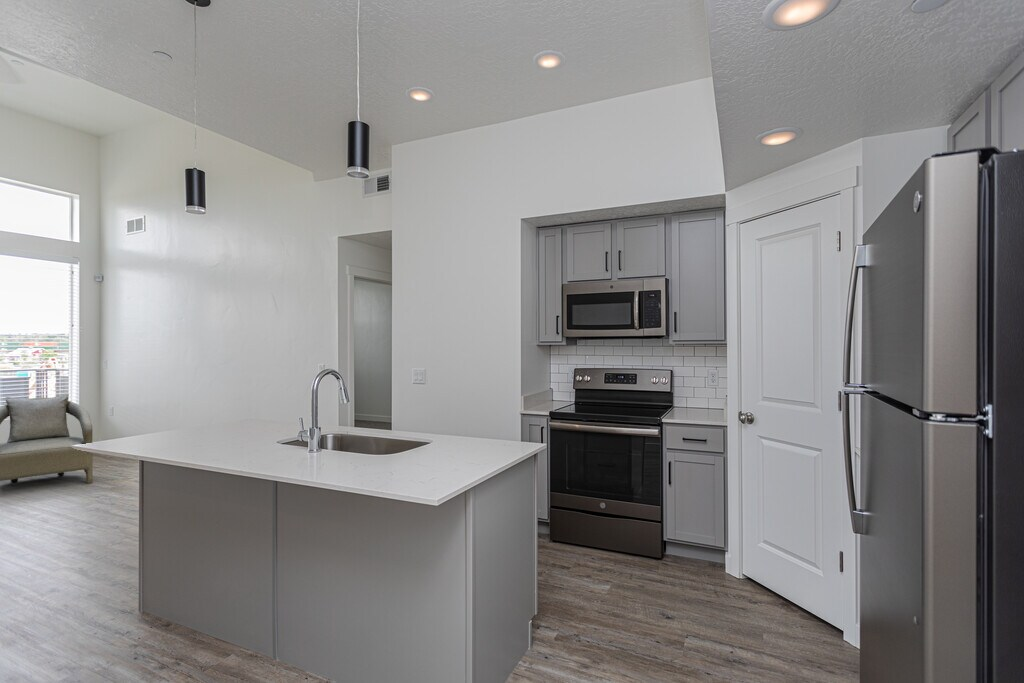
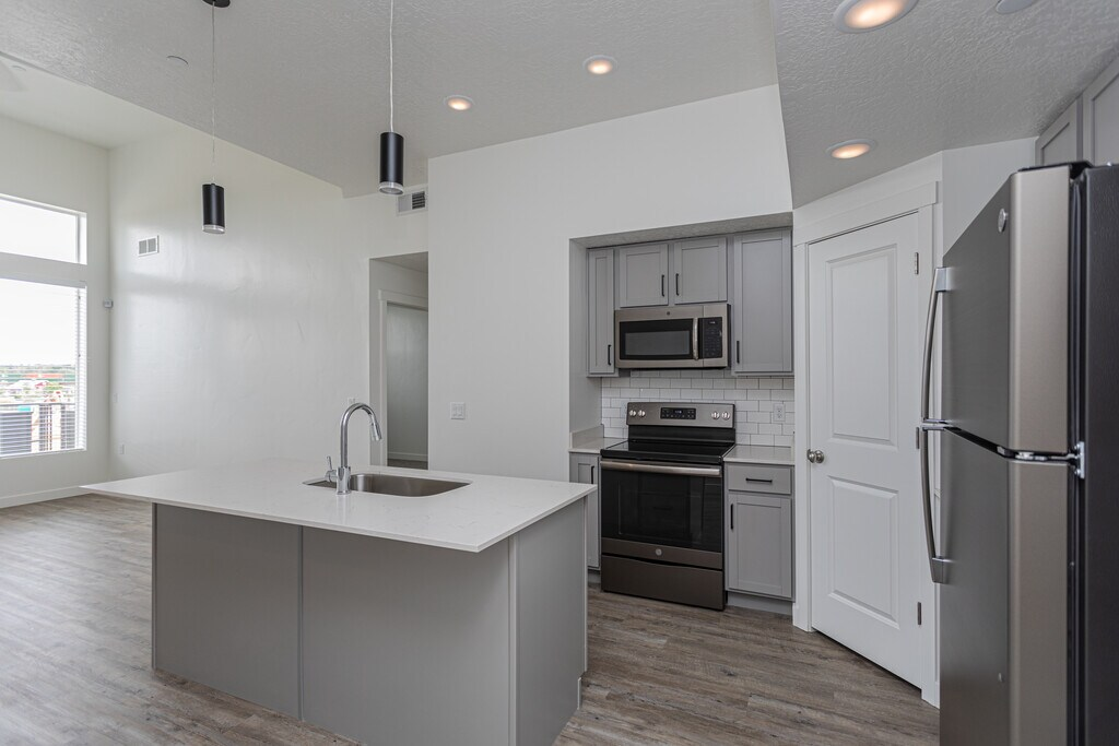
- armchair (40, 440)
